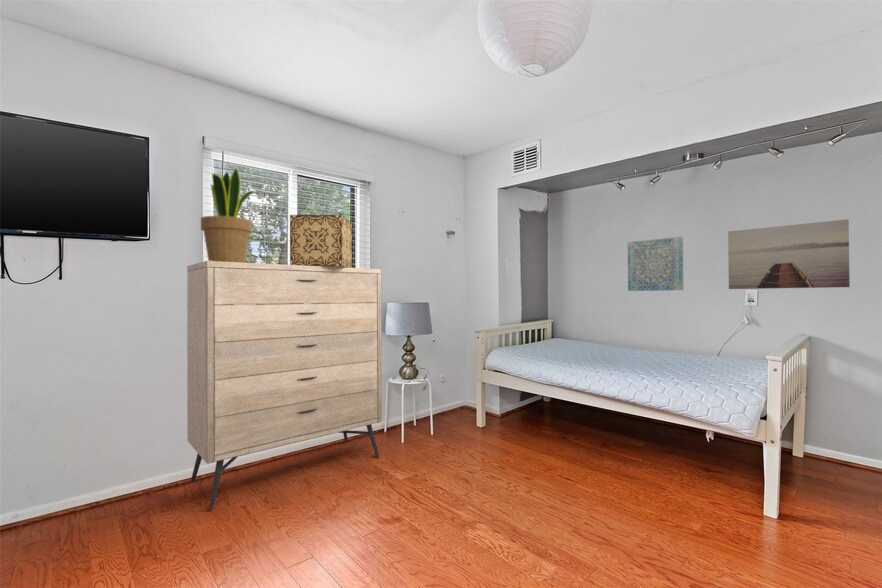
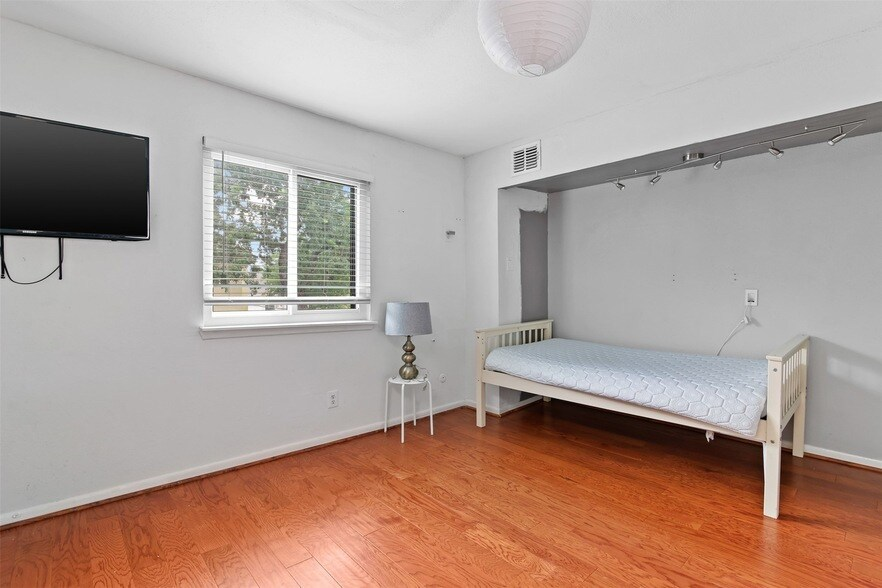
- decorative box (322, 243)
- wall art (654, 265)
- potted plant (230, 217)
- wall art (783, 257)
- dresser (291, 367)
